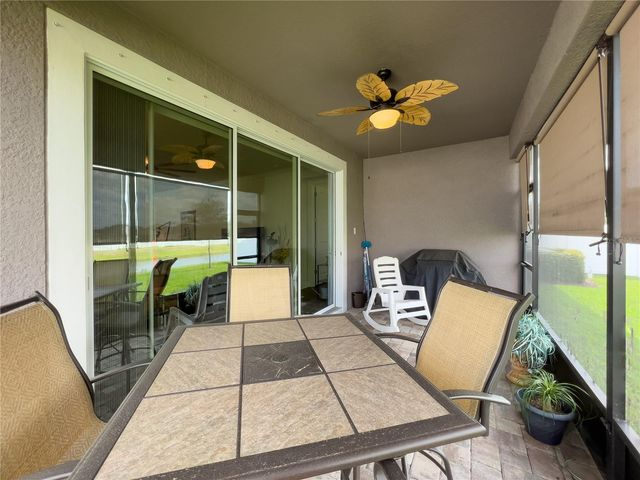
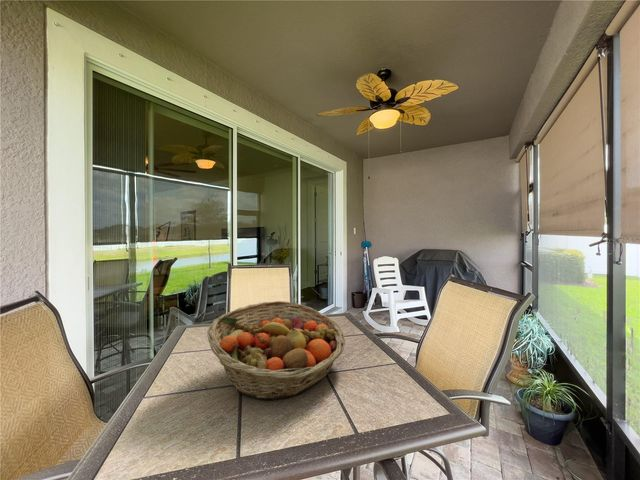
+ fruit basket (281, 342)
